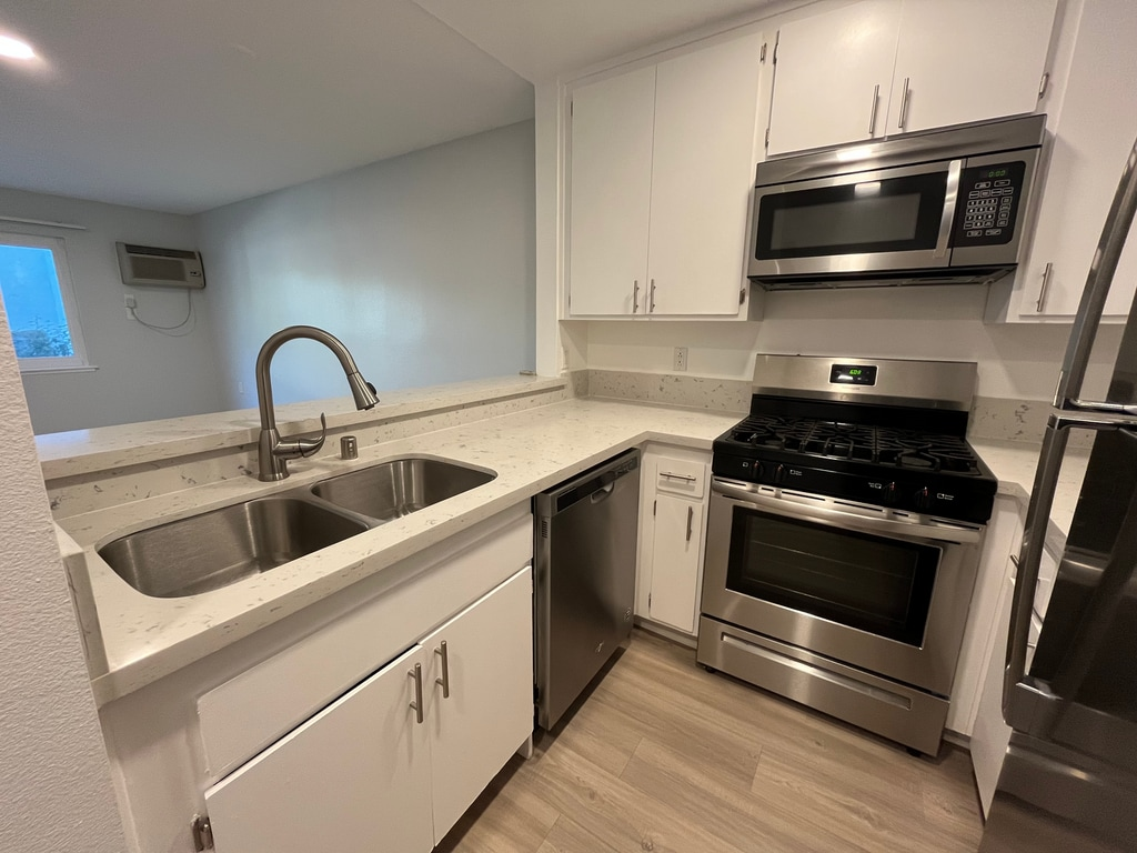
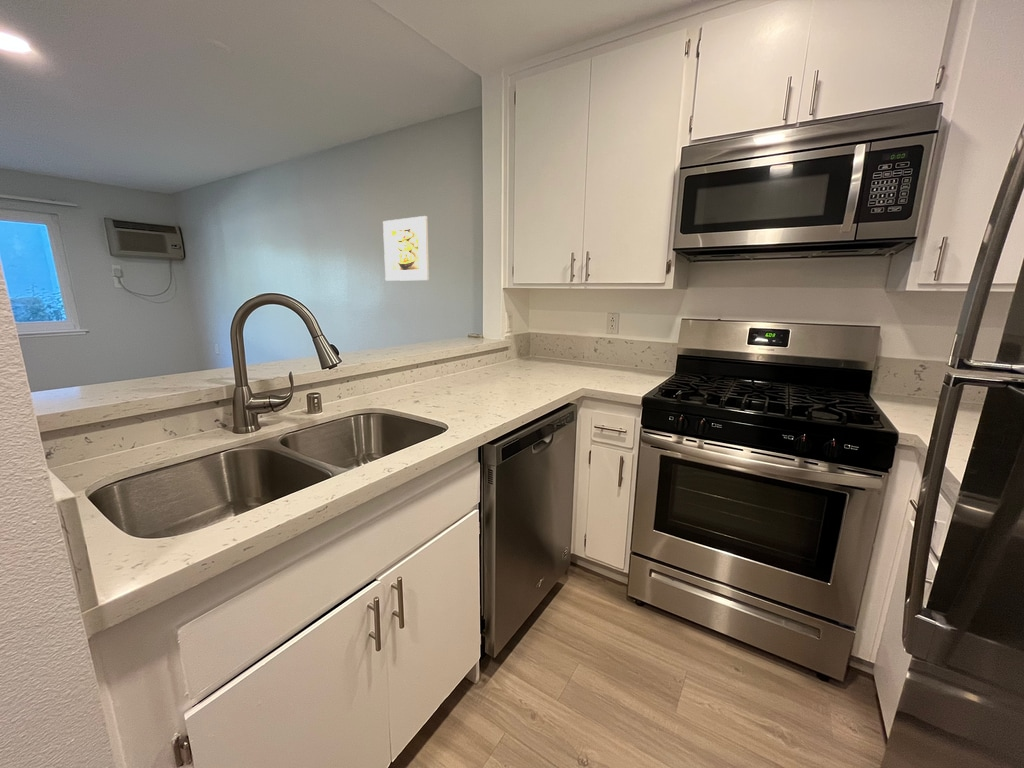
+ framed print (405, 250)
